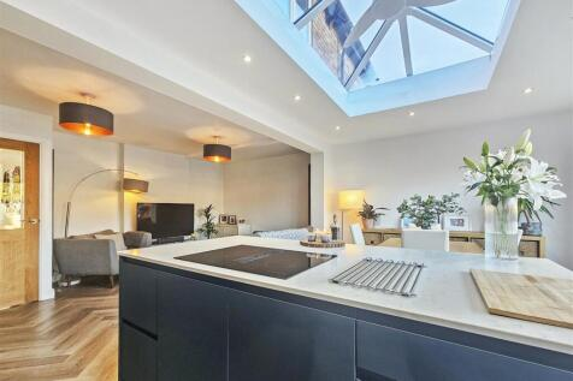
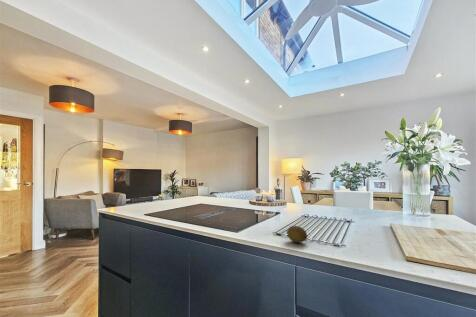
+ fruit (296, 234)
